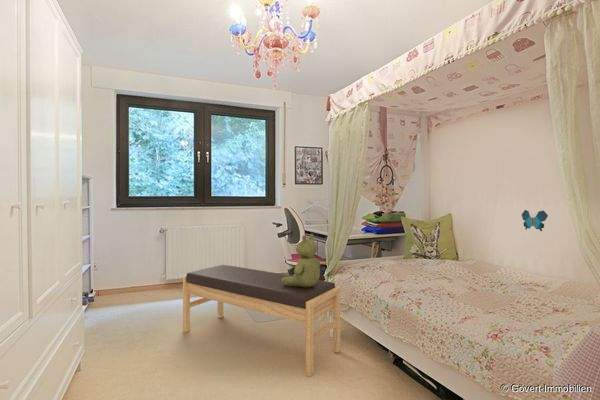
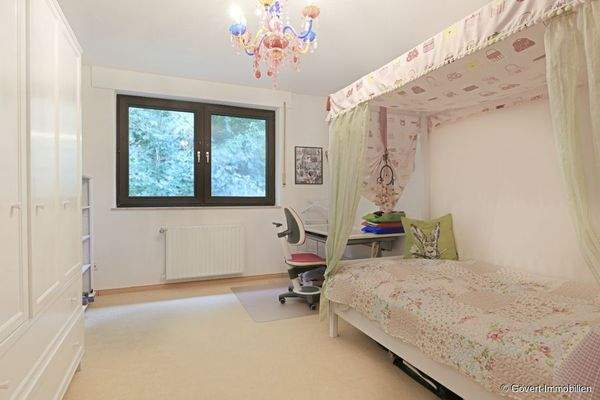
- decorative butterfly (533, 220)
- stuffed bear (301, 259)
- bench (256, 308)
